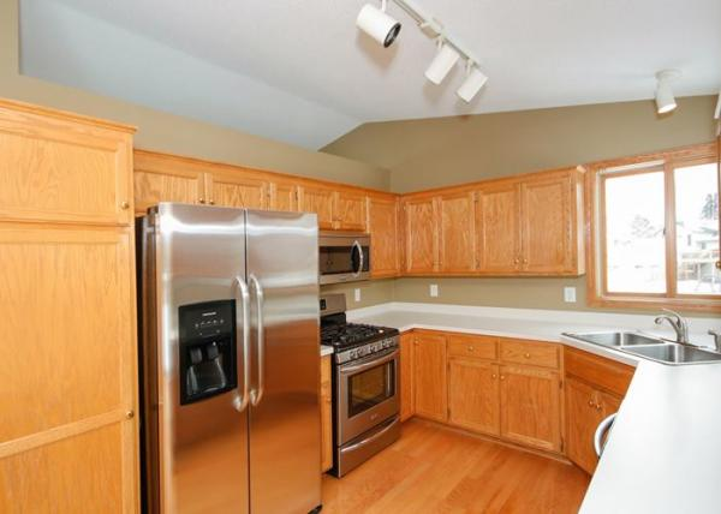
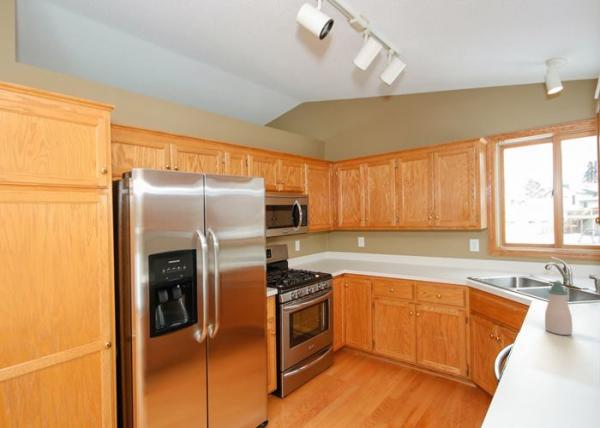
+ soap bottle (558, 306)
